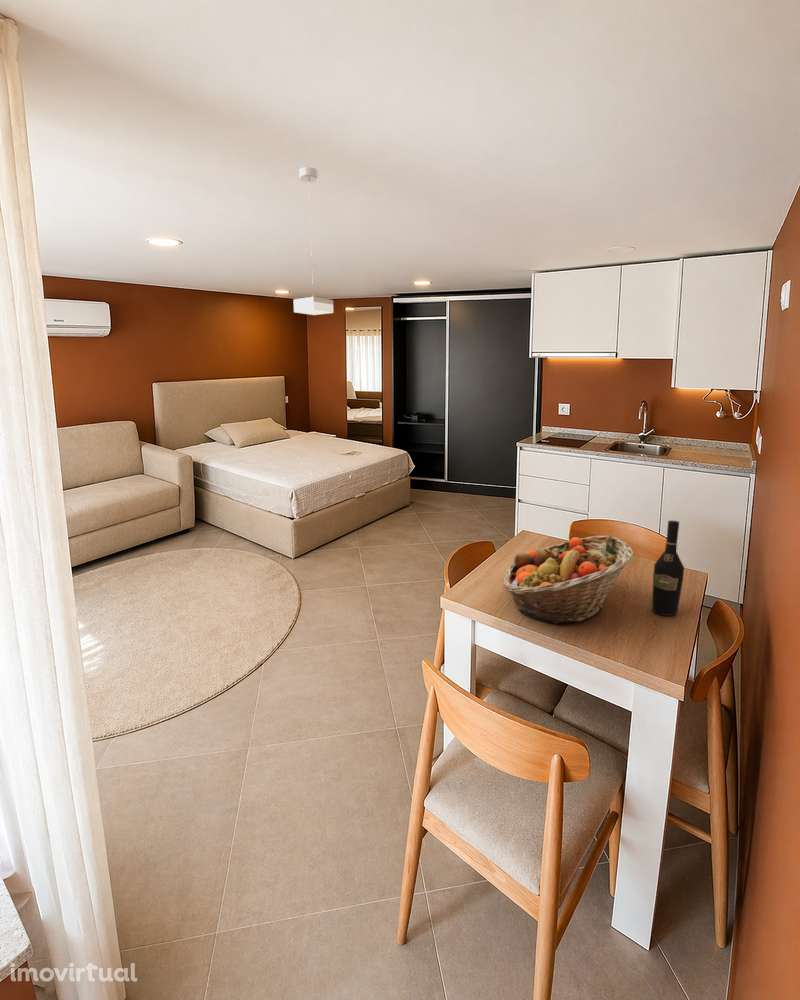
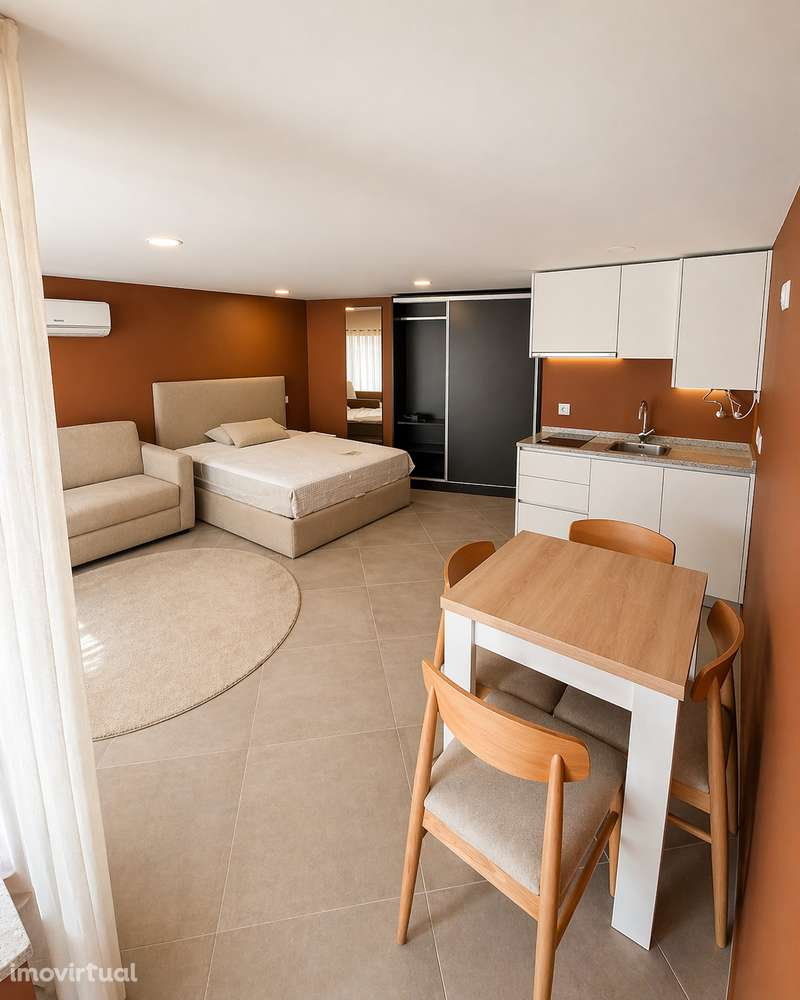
- fruit basket (565, 573)
- wine bottle (669, 567)
- pendant lamp (311, 245)
